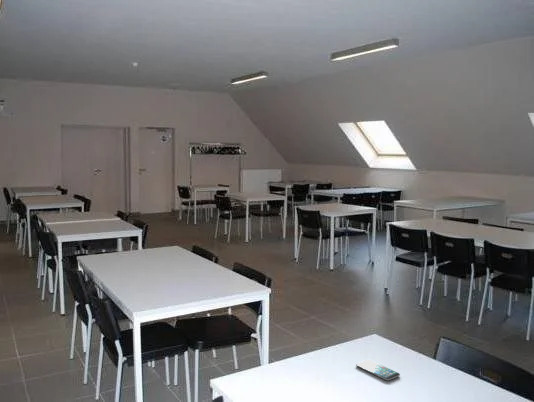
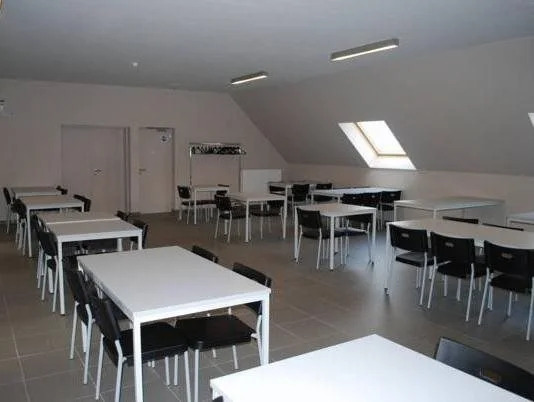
- smartphone (377, 369)
